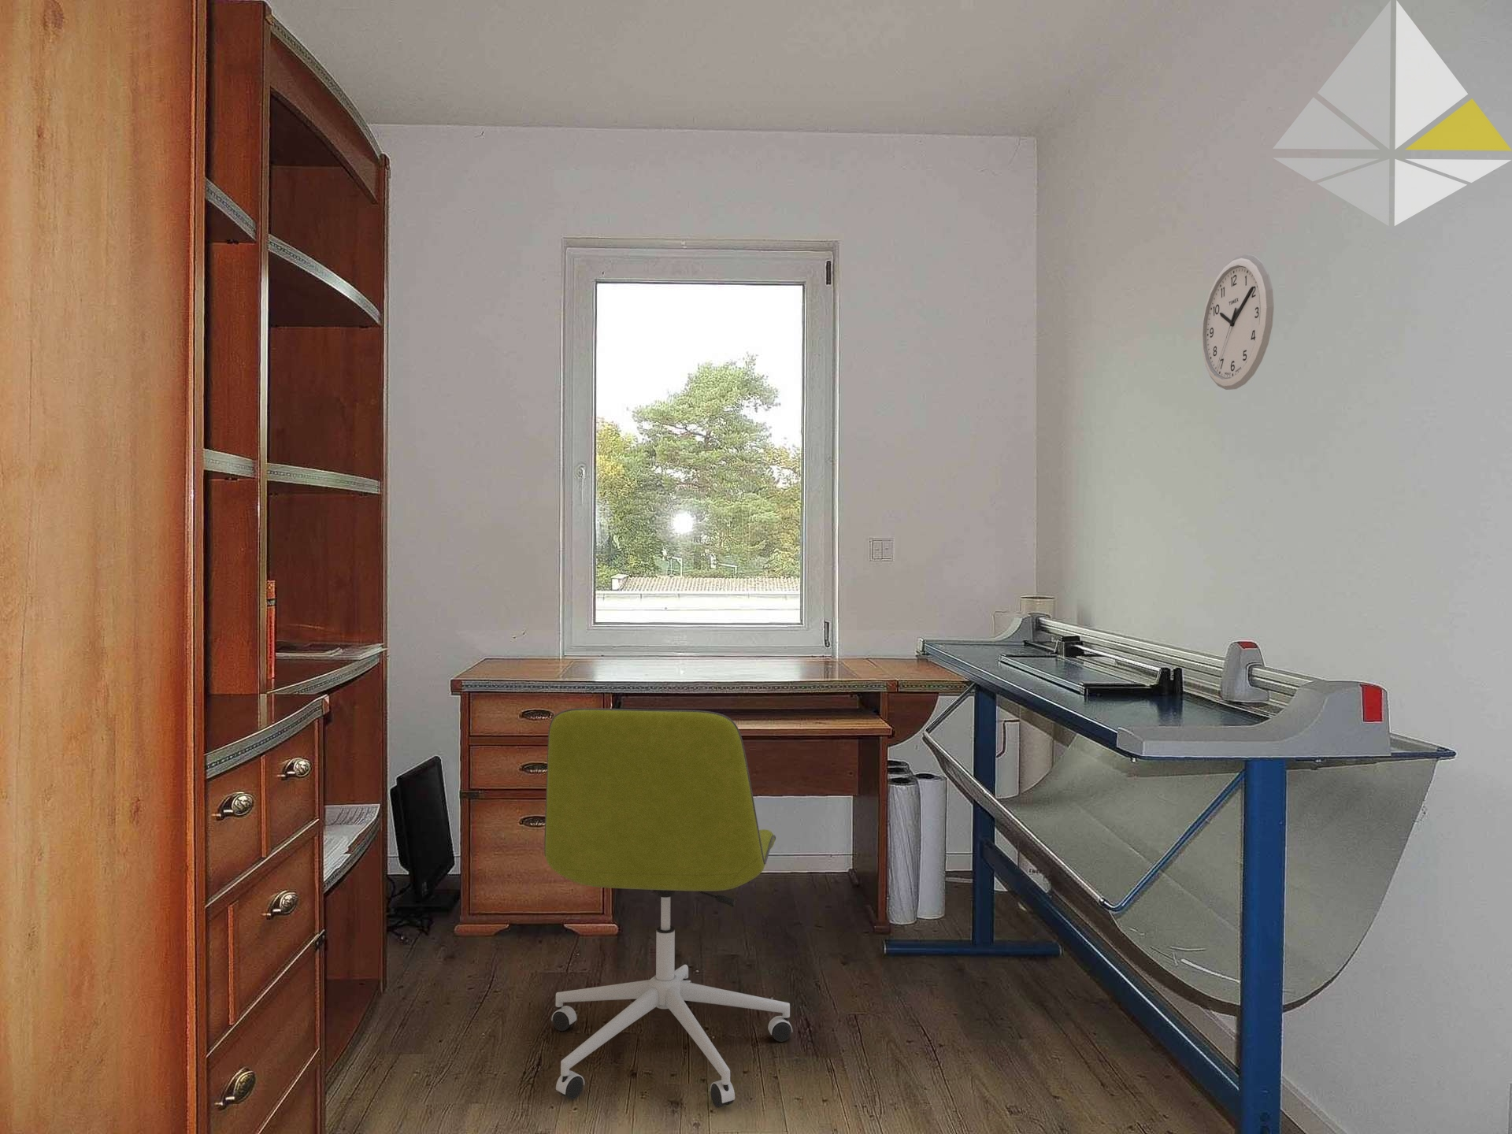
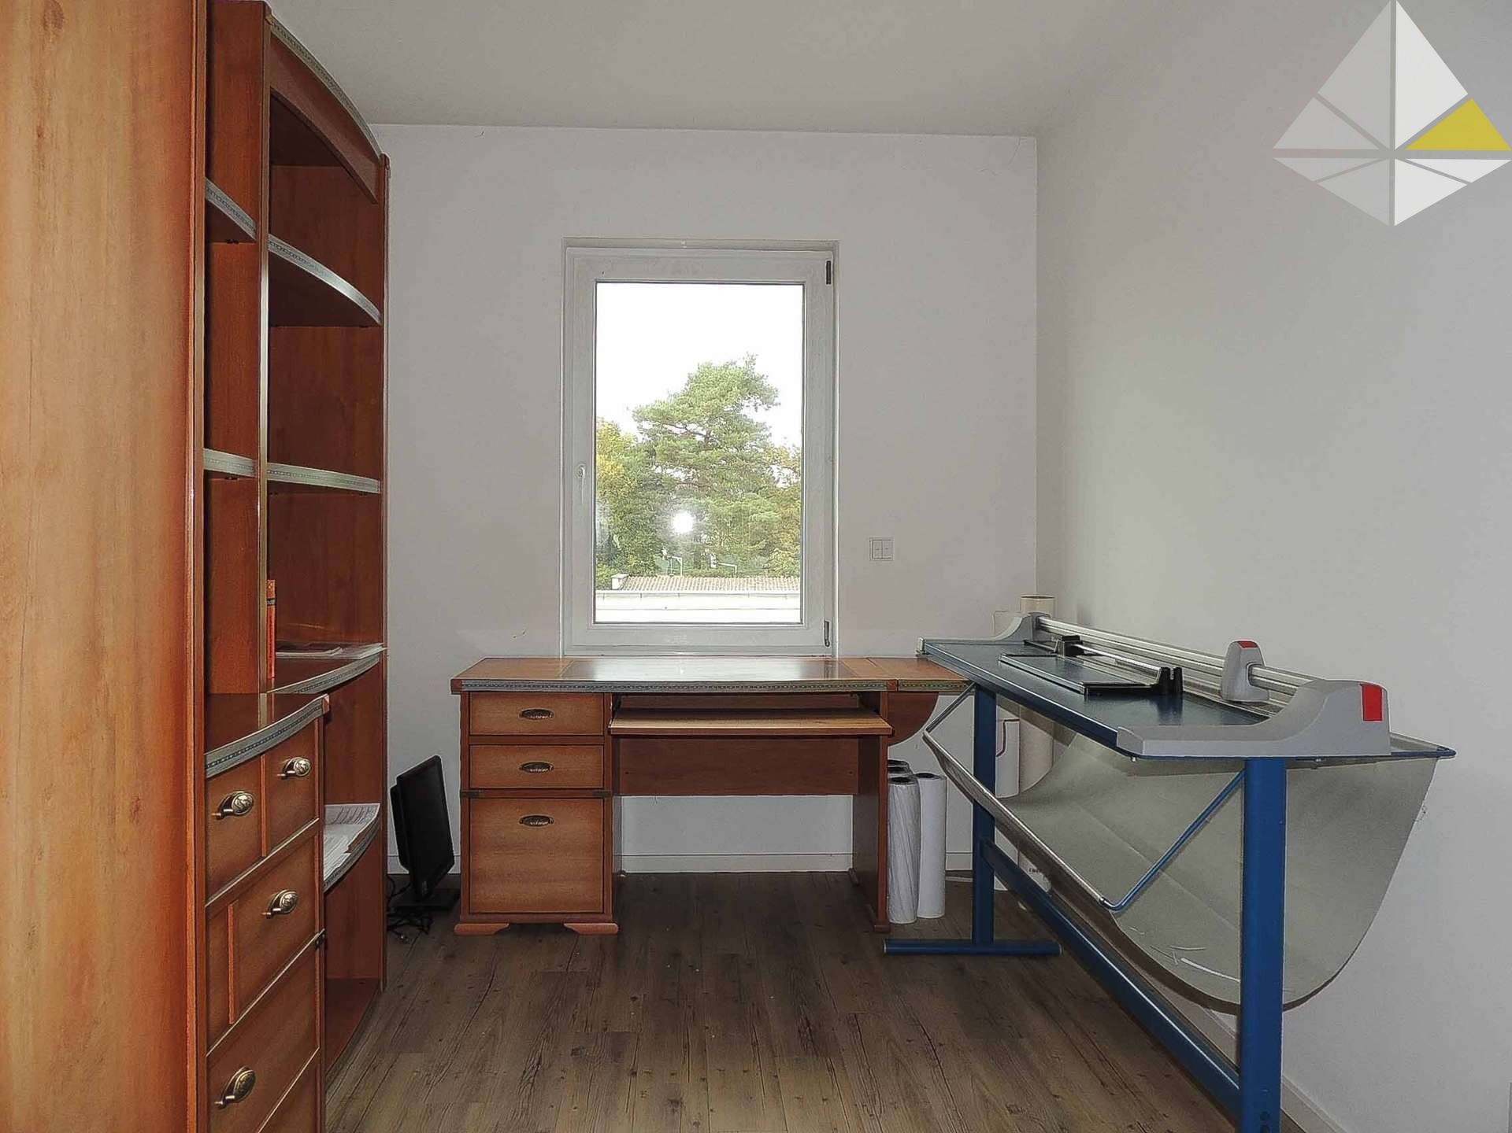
- office chair (666, 871)
- wall clock (1233, 323)
